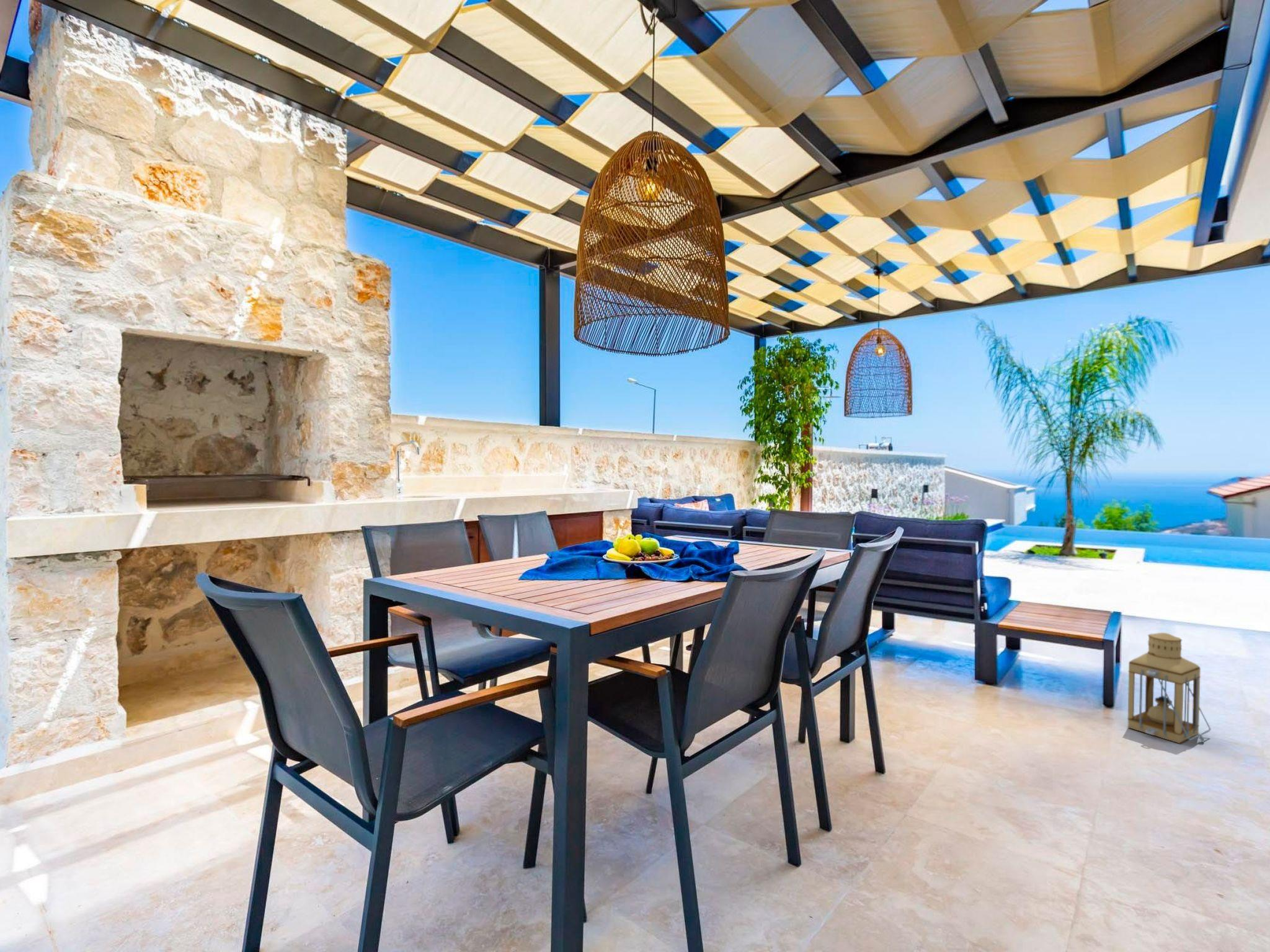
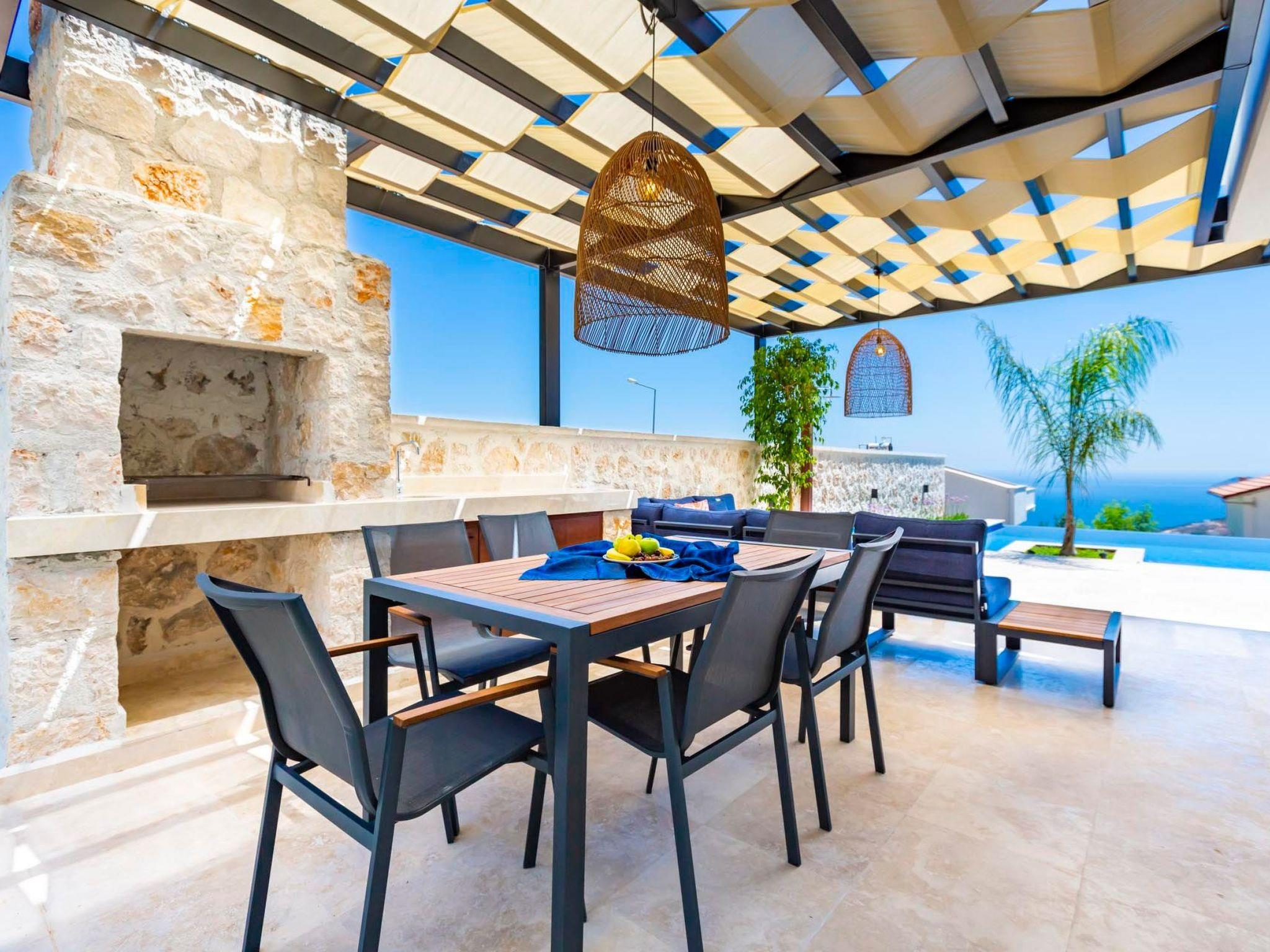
- lantern (1168, 681)
